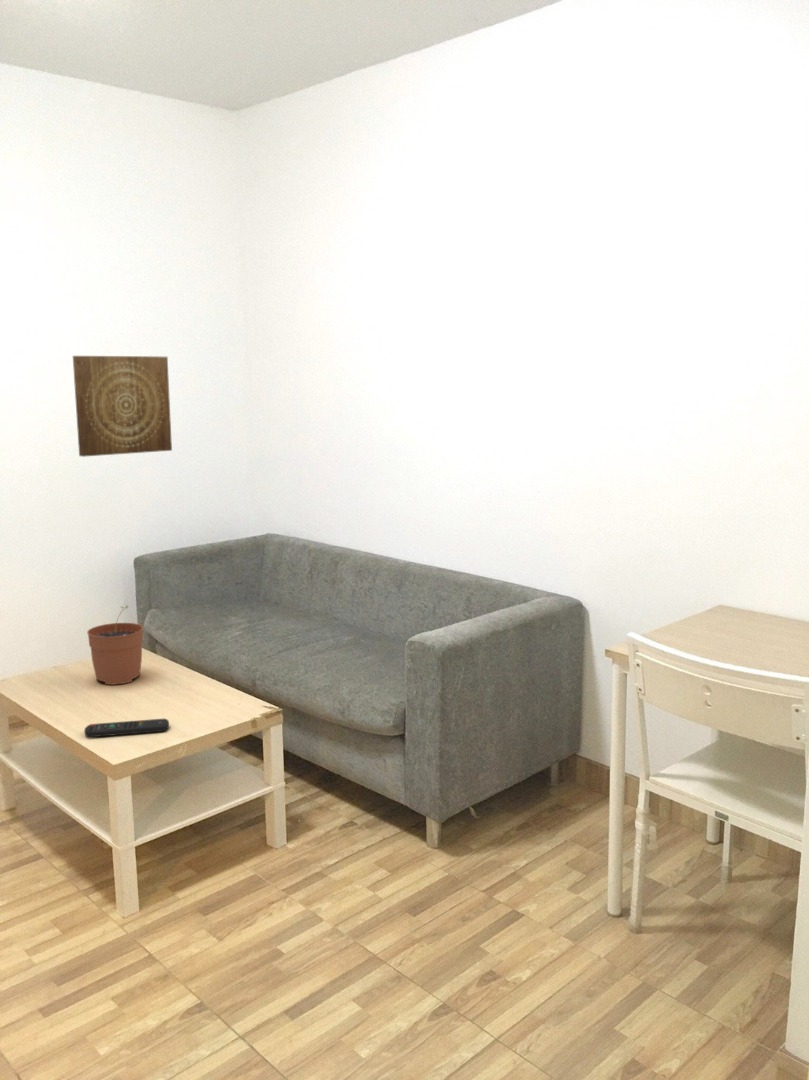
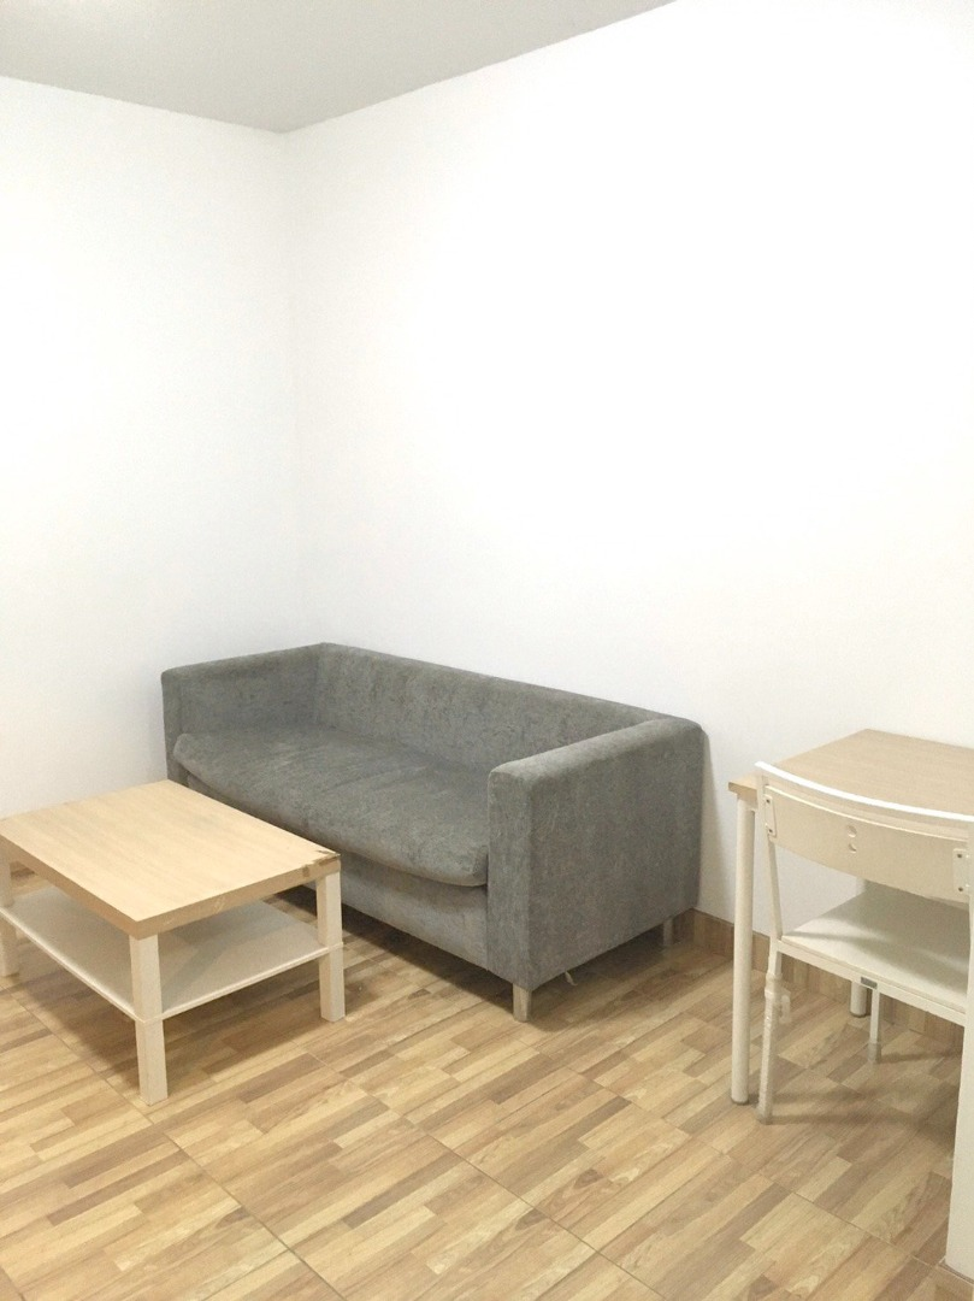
- remote control (127, 727)
- plant pot (116, 641)
- wall art (124, 405)
